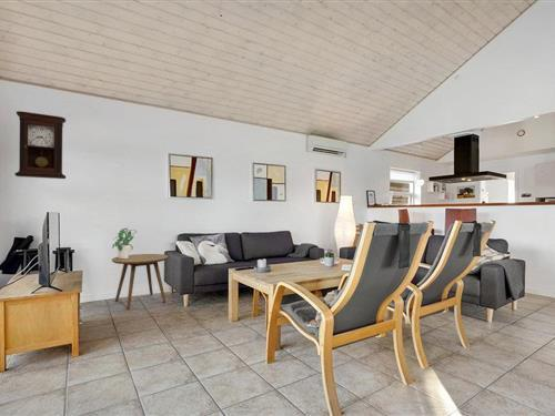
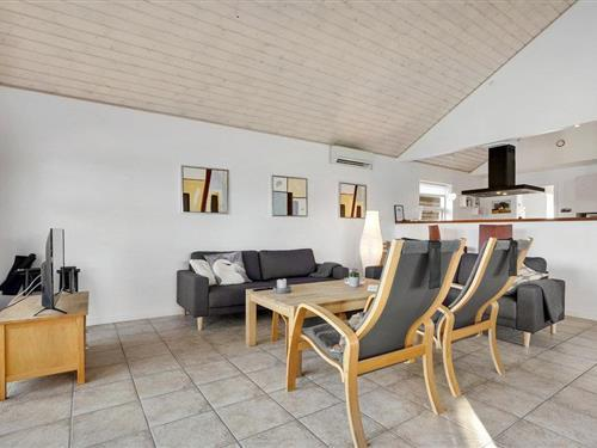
- potted plant (123, 242)
- side table (133, 280)
- pendulum clock (41, 146)
